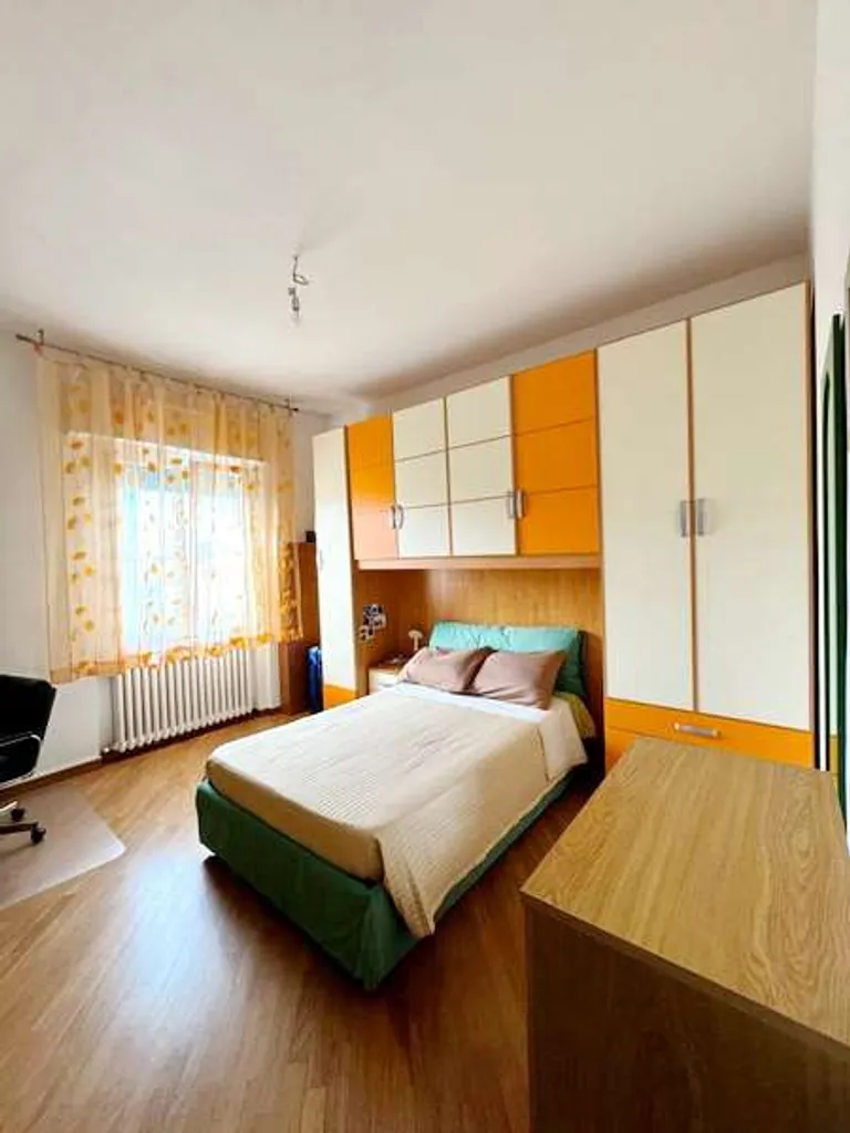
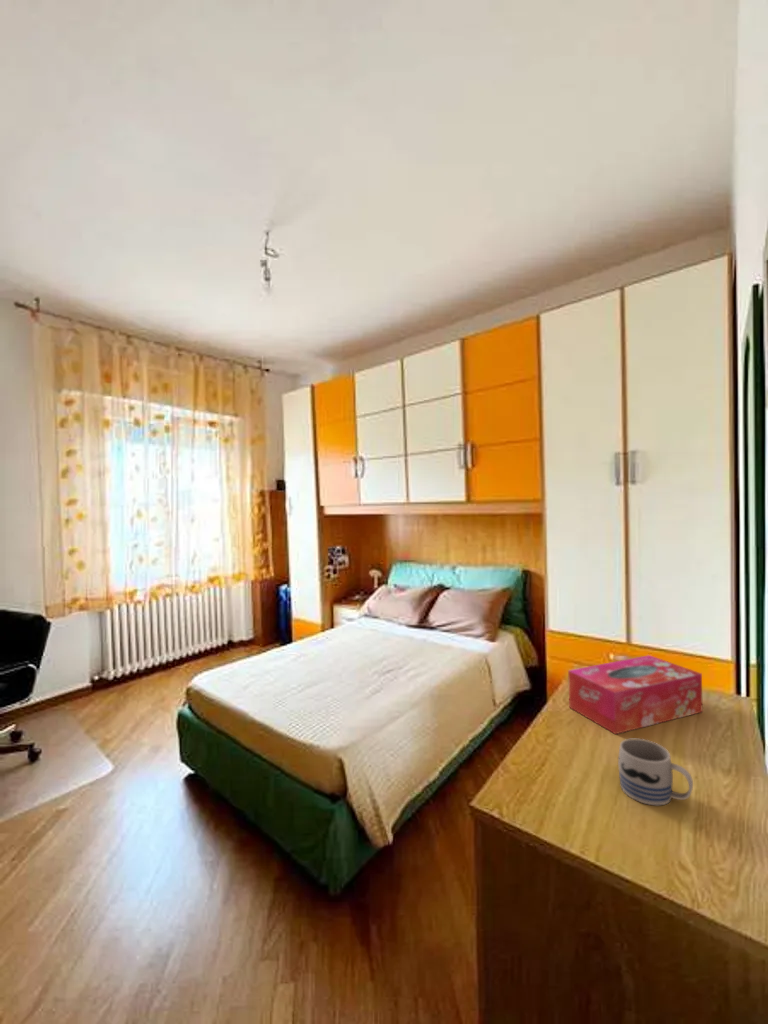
+ mug (654, 773)
+ tissue box (634, 690)
